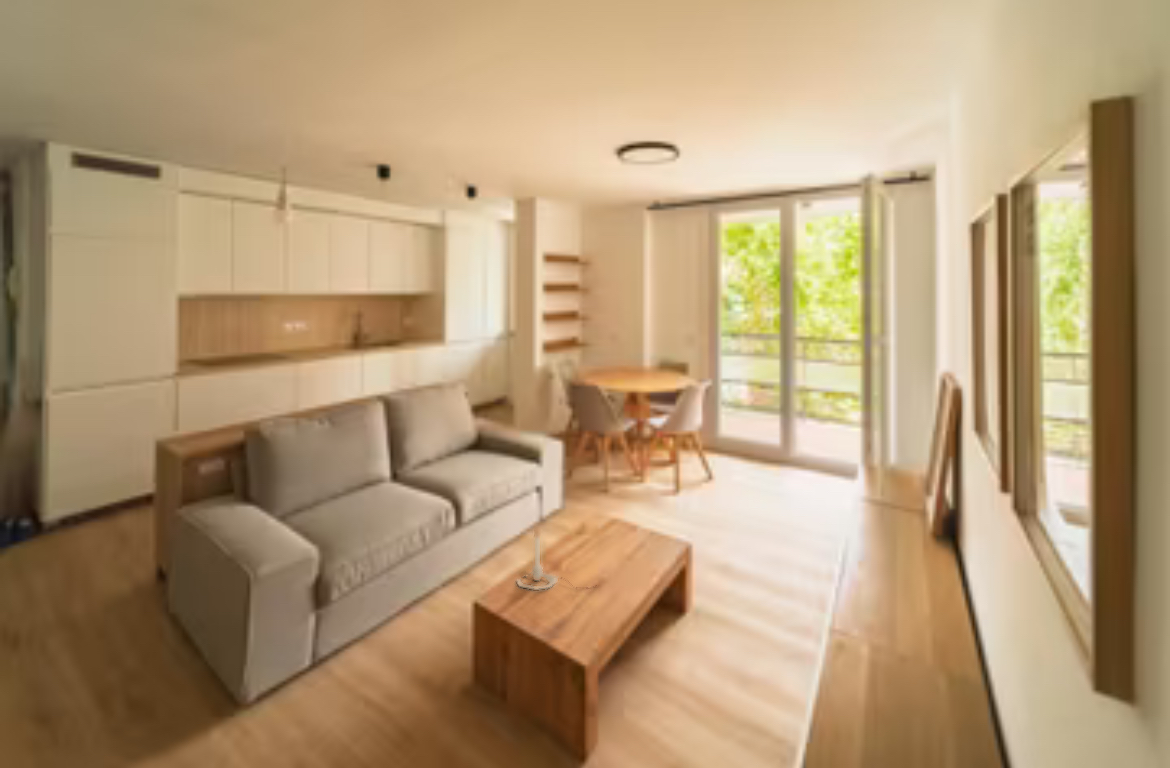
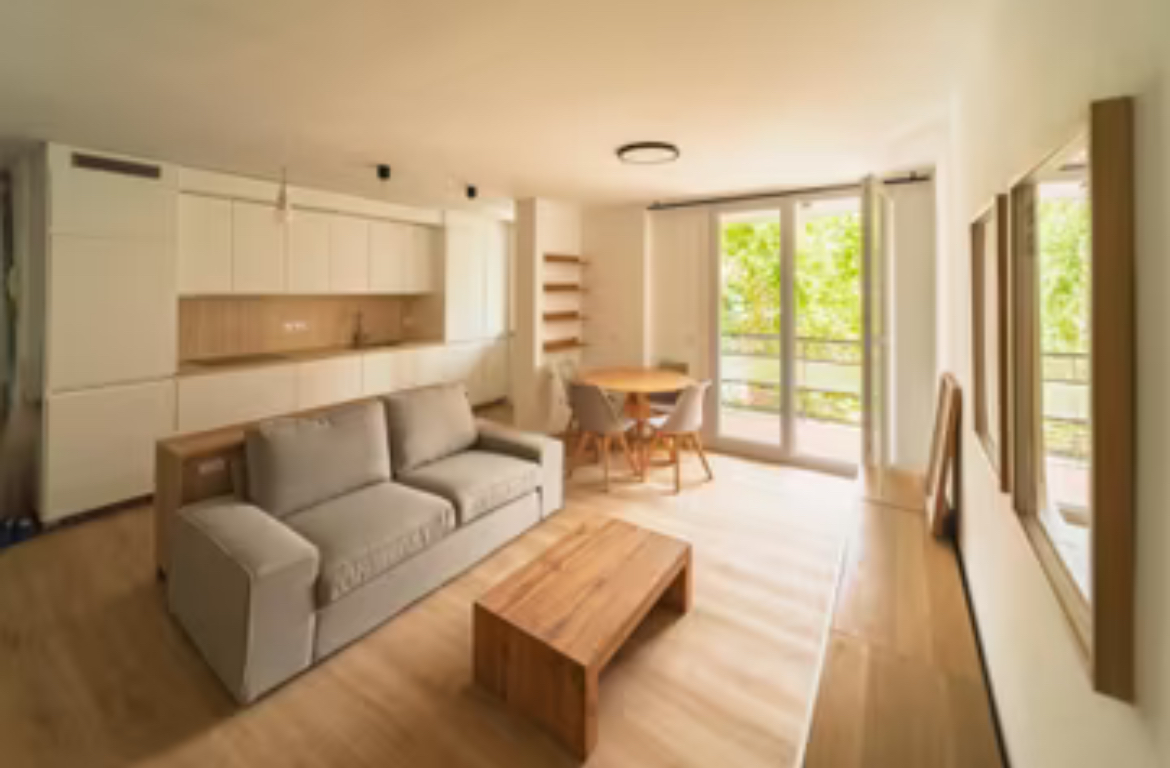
- lamp base (539, 556)
